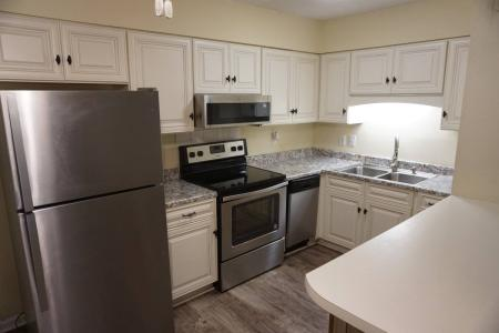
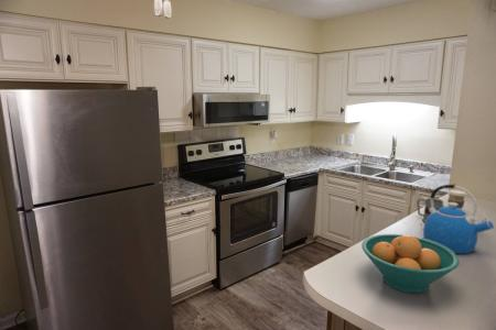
+ kettle (457, 217)
+ fruit bowl (407, 258)
+ coffee cup (455, 201)
+ mug (429, 210)
